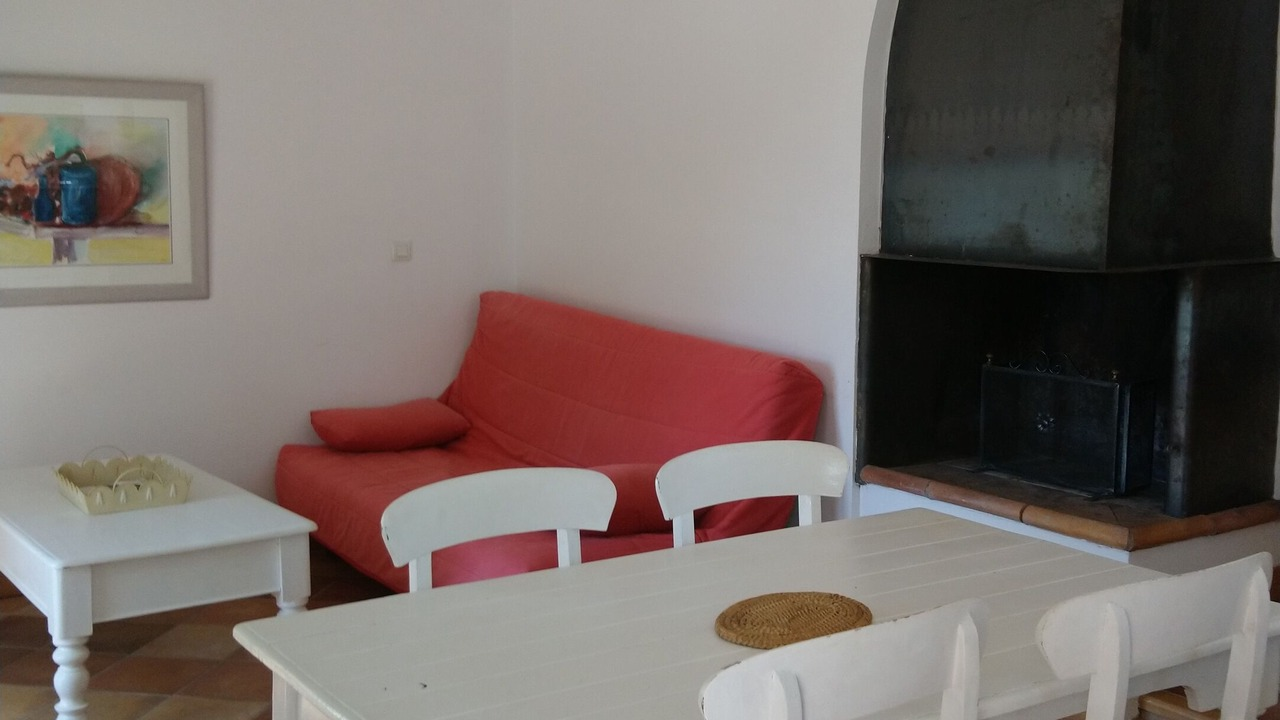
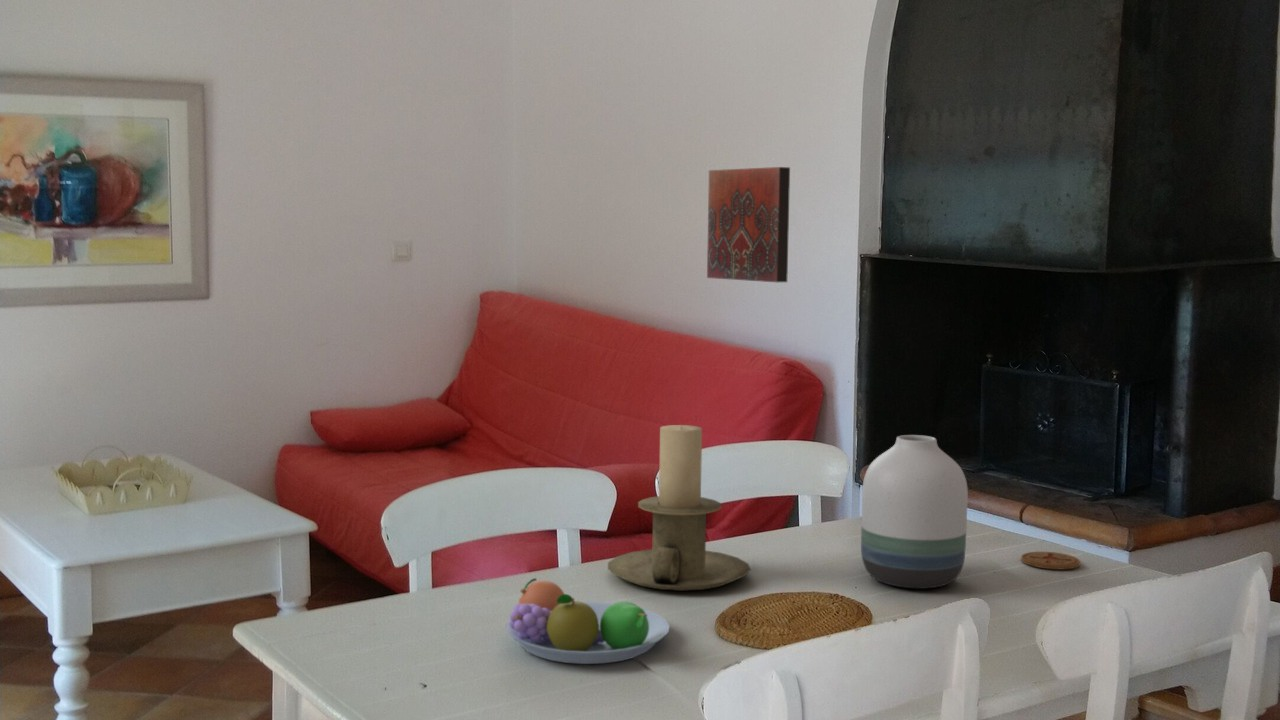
+ vase (914, 510)
+ coaster (1050, 560)
+ fruit bowl (589, 612)
+ decorative tile (747, 224)
+ candle holder (679, 501)
